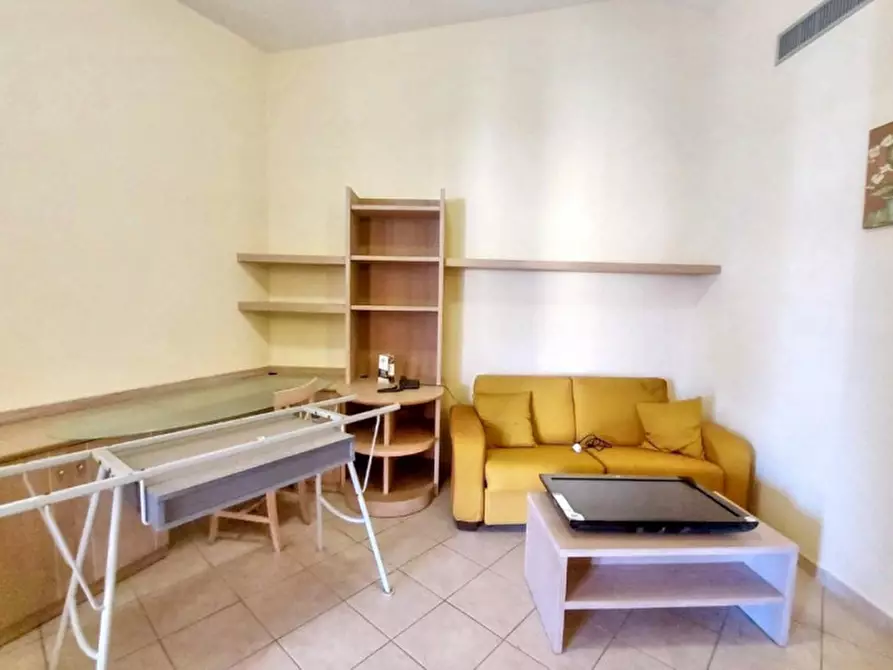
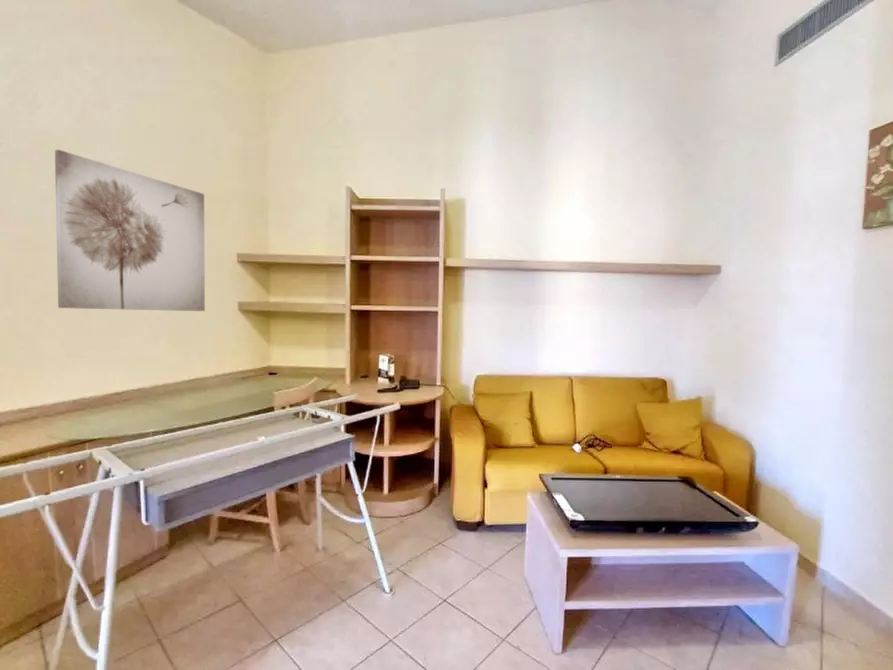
+ wall art (141, 243)
